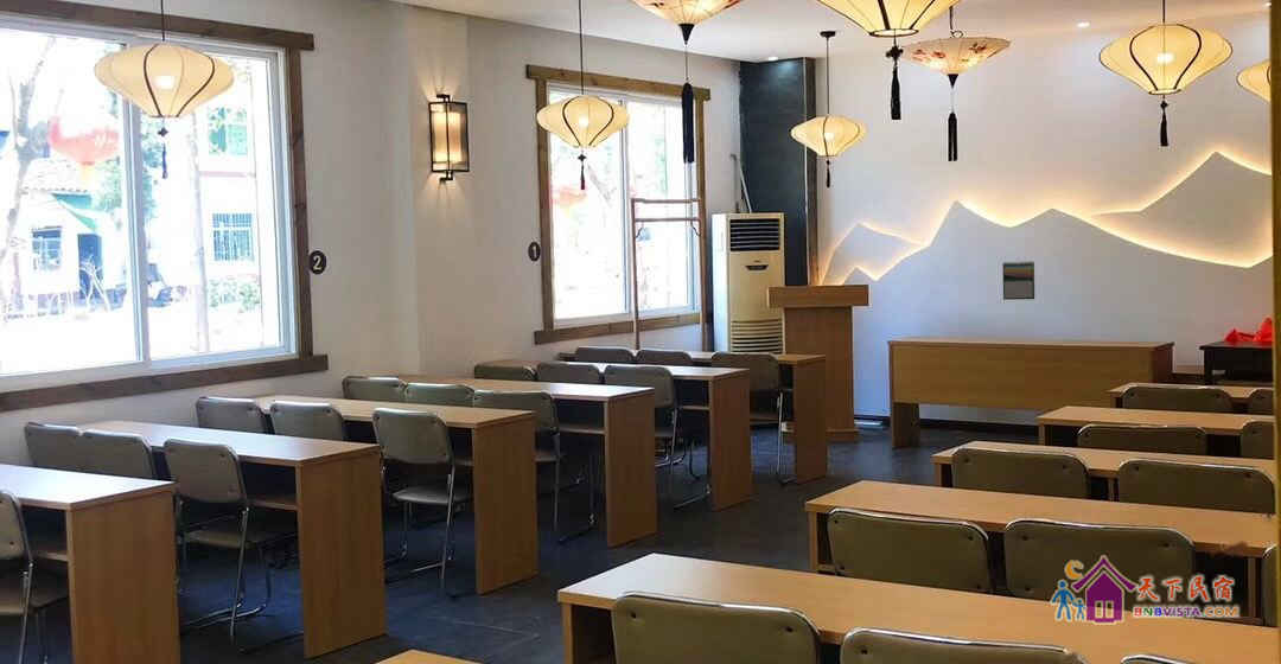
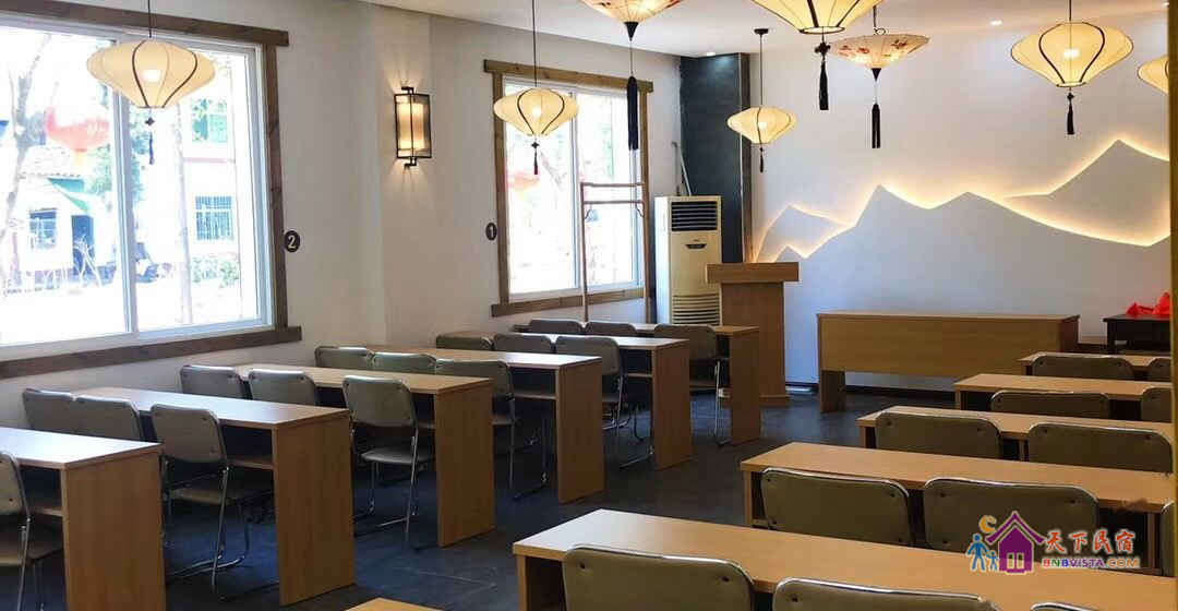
- calendar (1018, 280)
